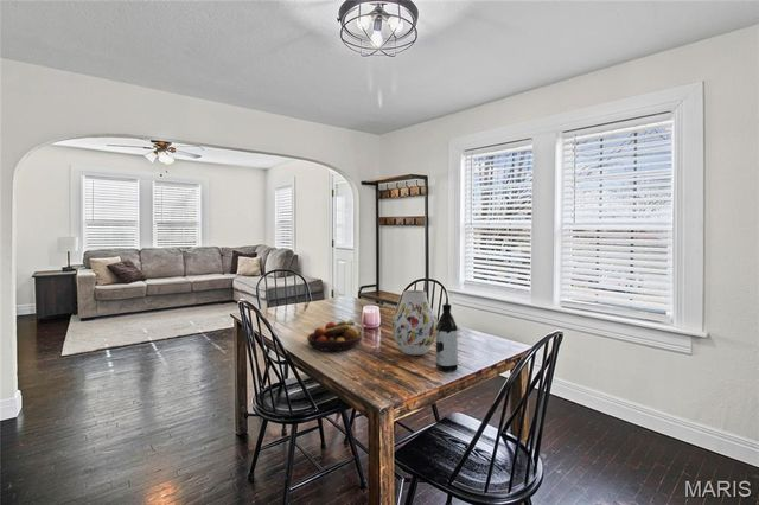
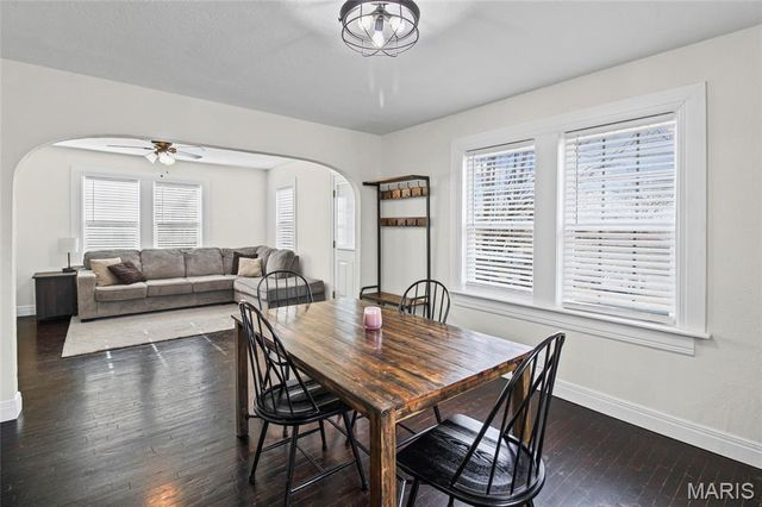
- water bottle (446, 335)
- fruit bowl (334, 332)
- vase (414, 321)
